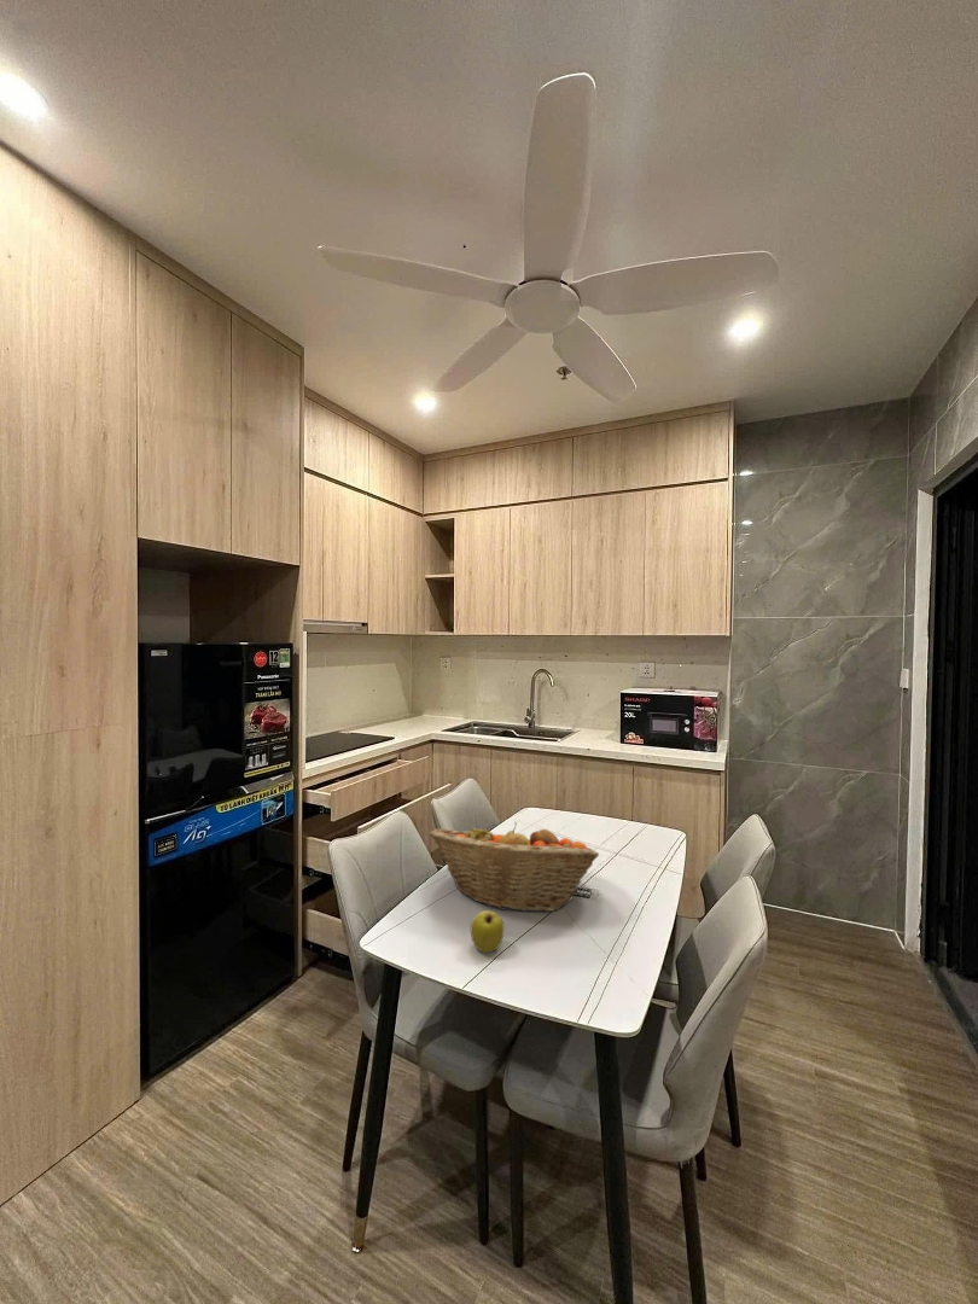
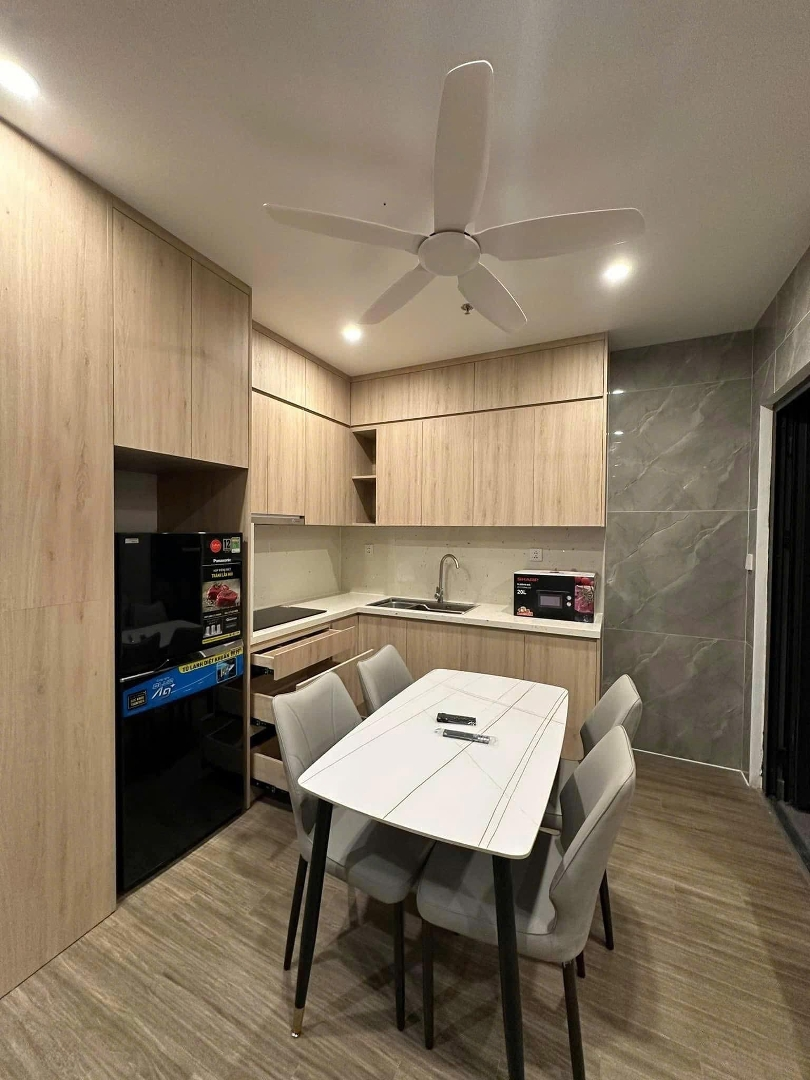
- fruit basket (511, 855)
- apple (487, 927)
